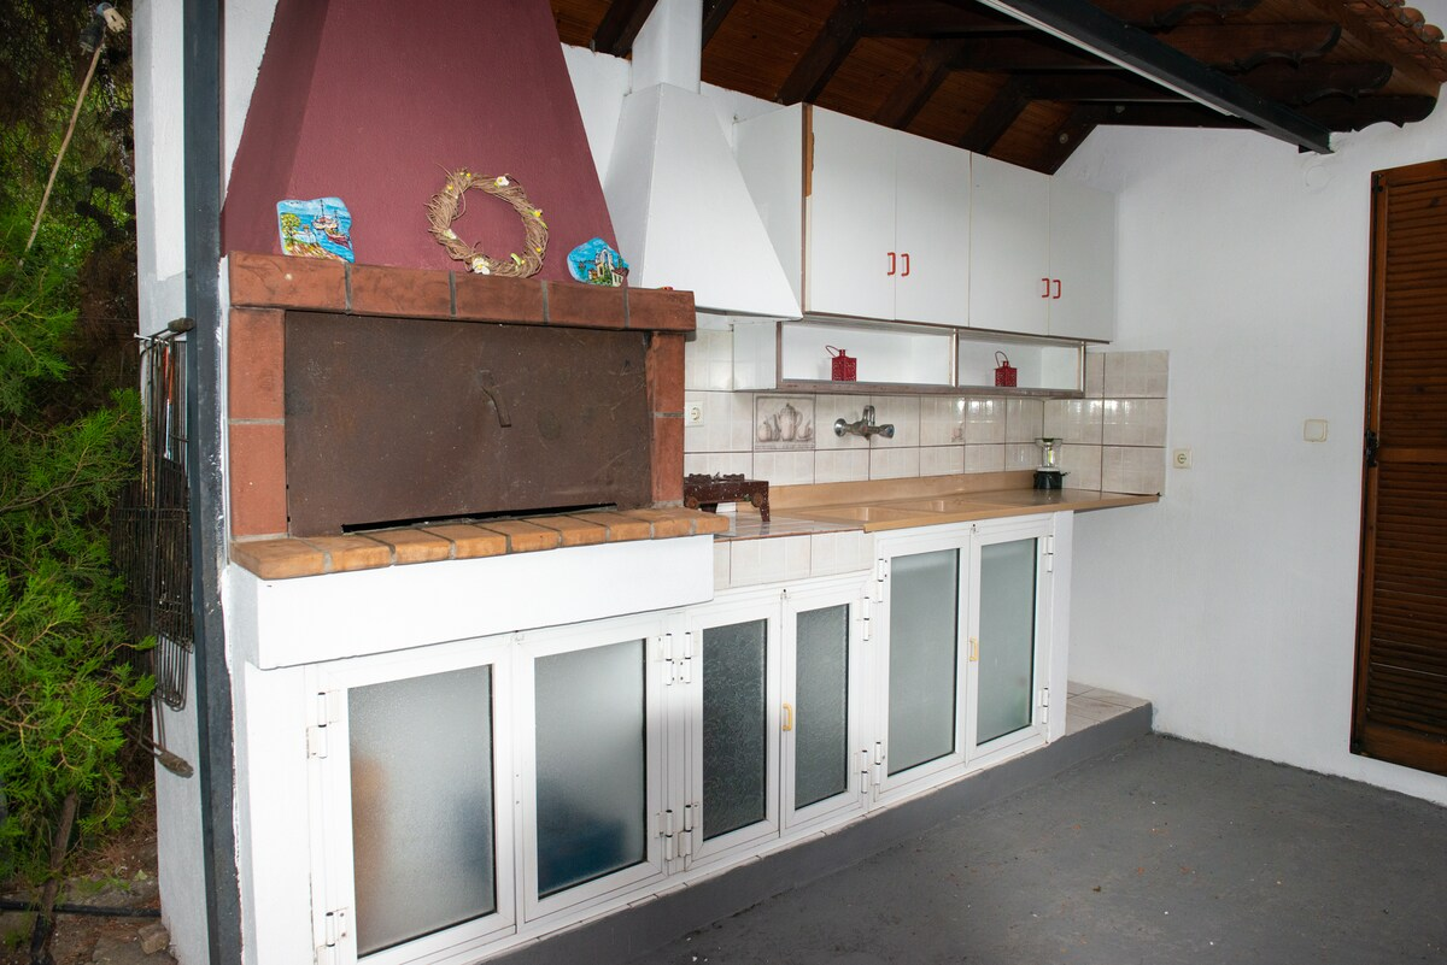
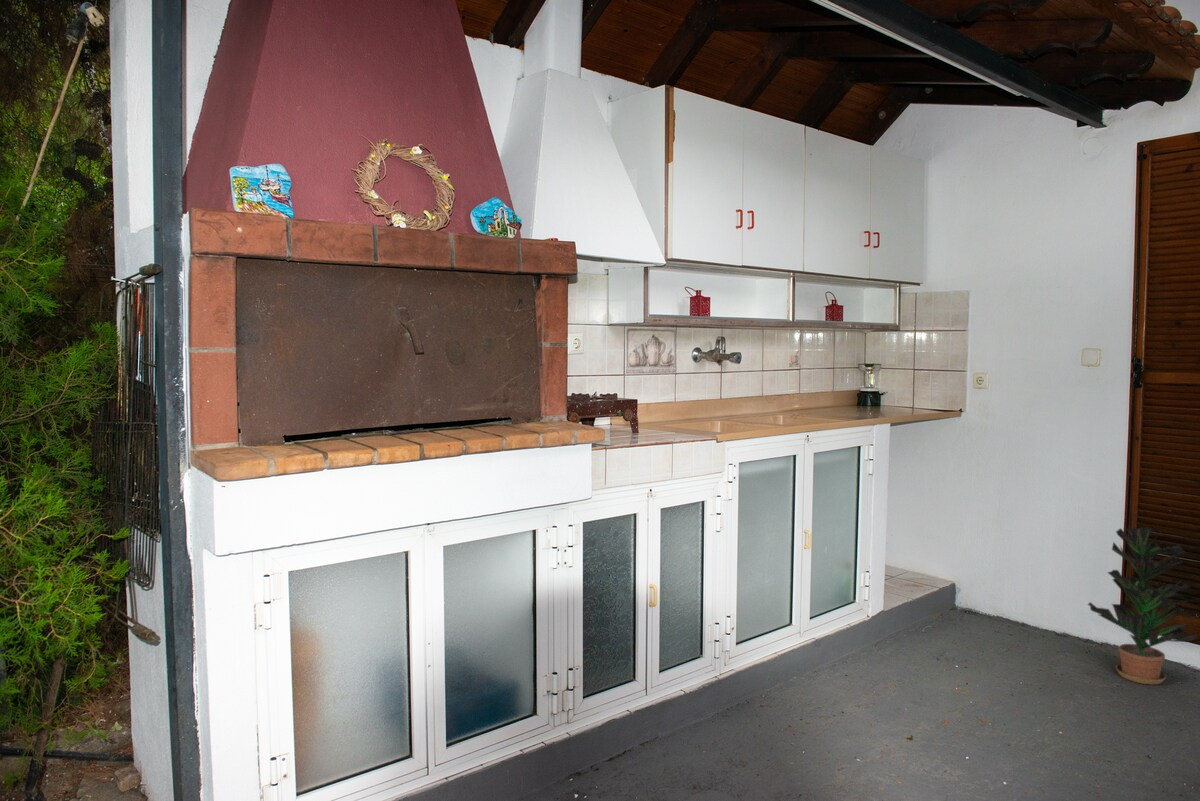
+ potted plant (1145, 602)
